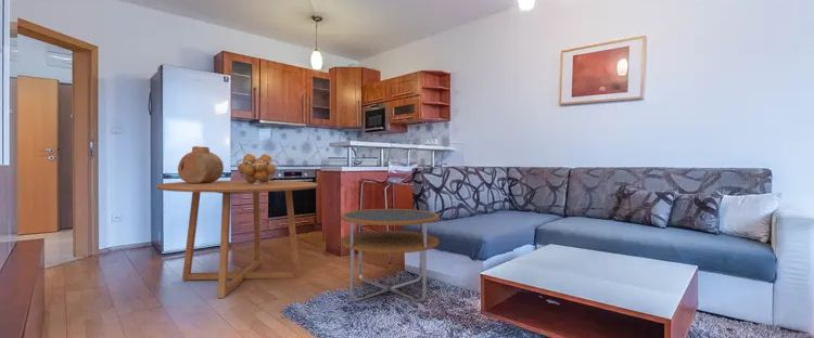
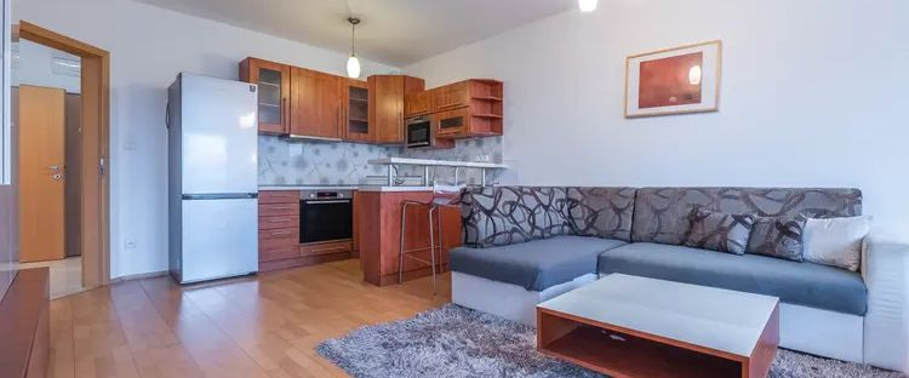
- vase (201, 164)
- side table (390, 252)
- dining table (254, 231)
- fruit basket (257, 168)
